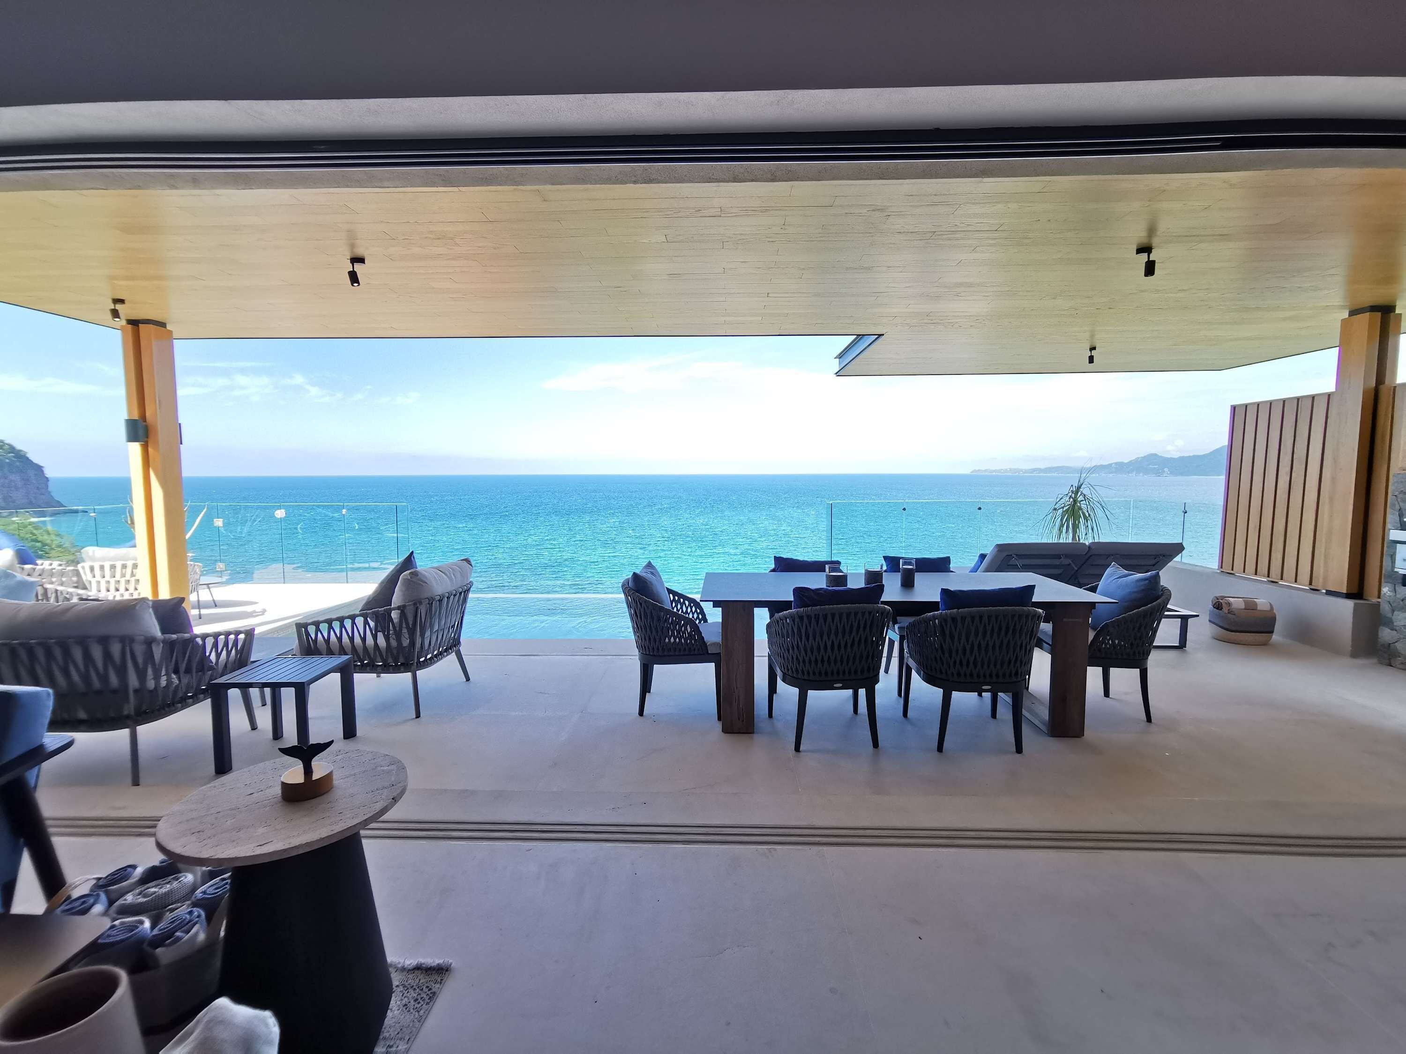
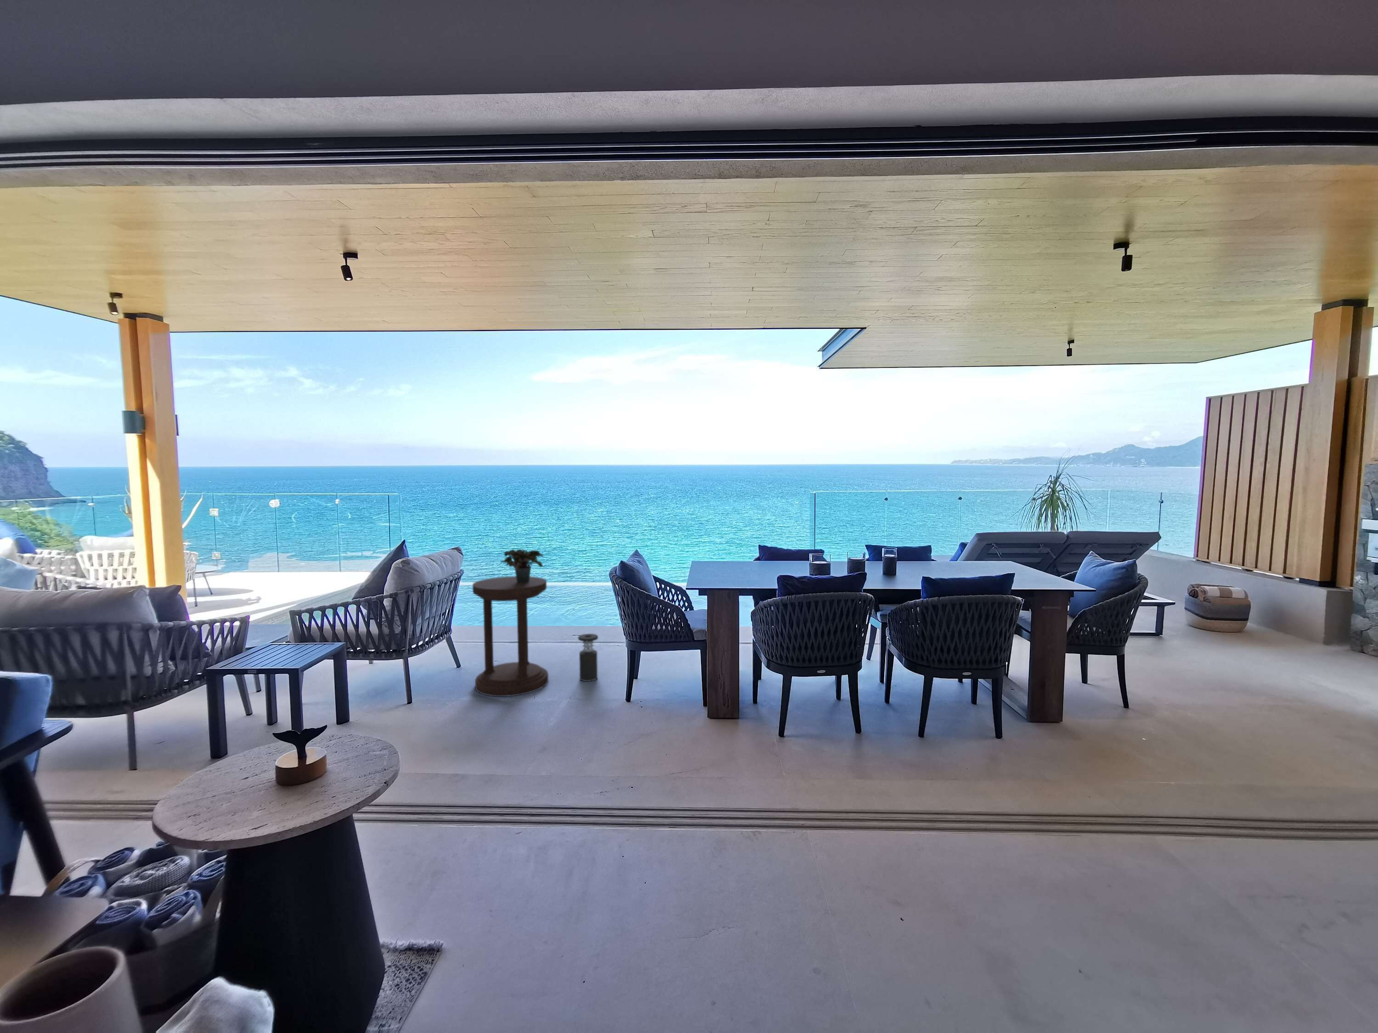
+ side table (518, 633)
+ potted plant (524, 564)
+ lantern (588, 656)
